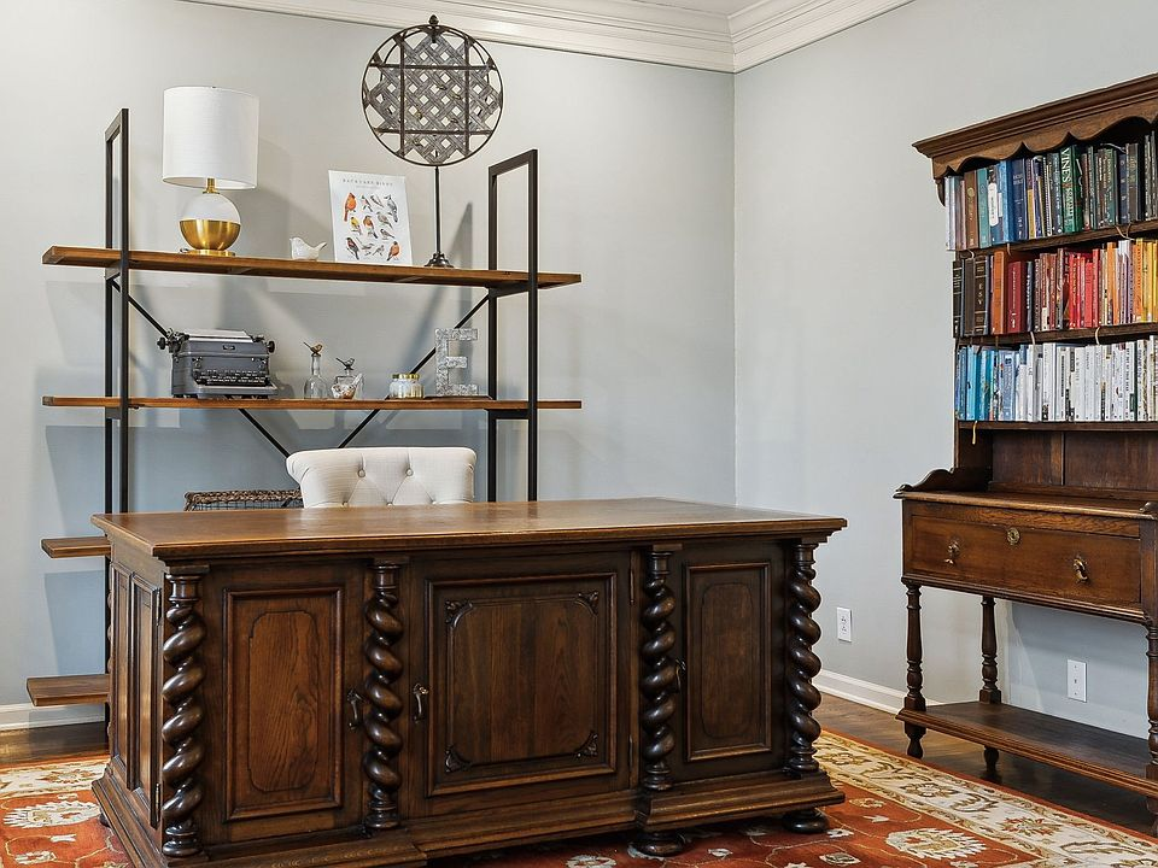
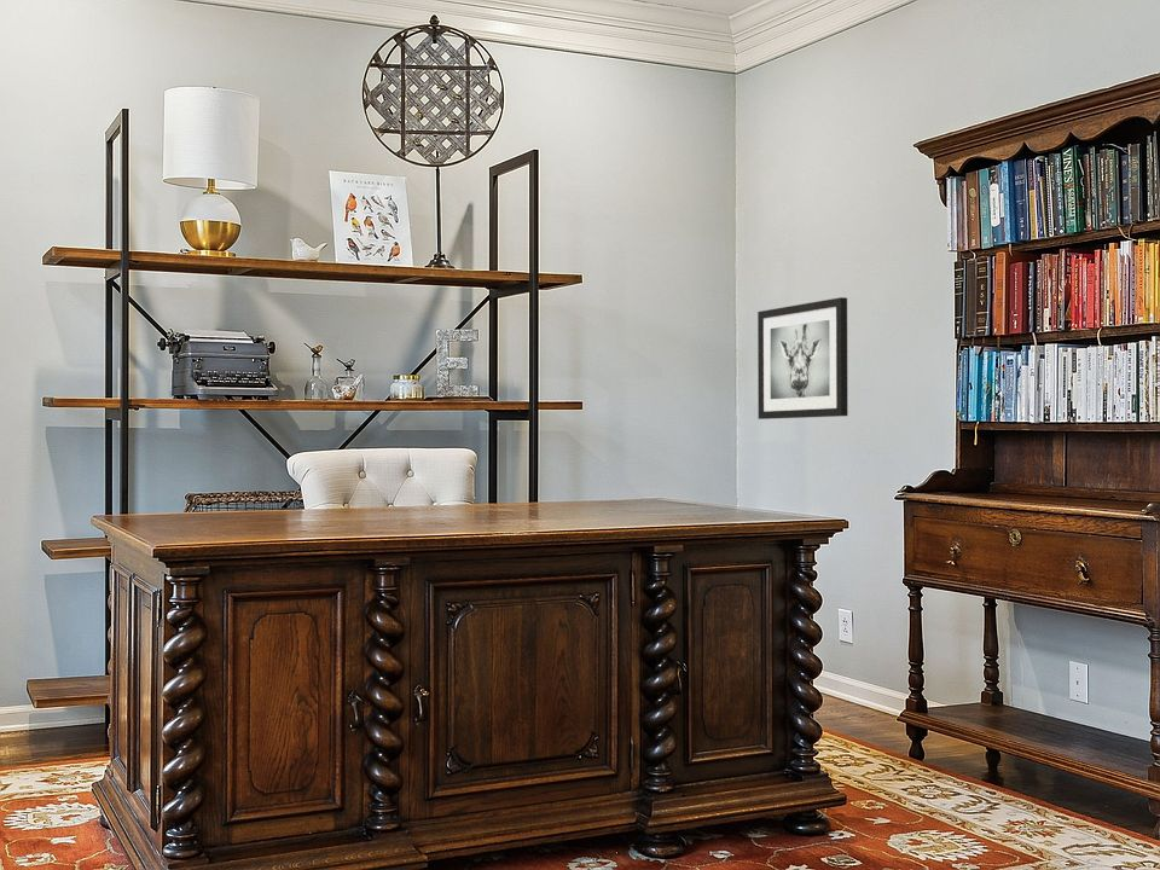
+ wall art (800, 361)
